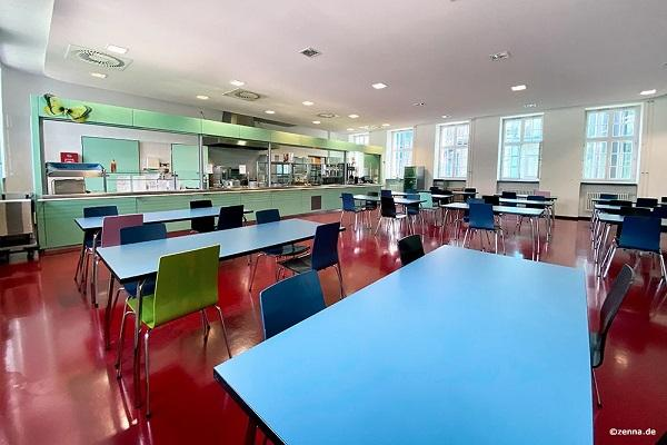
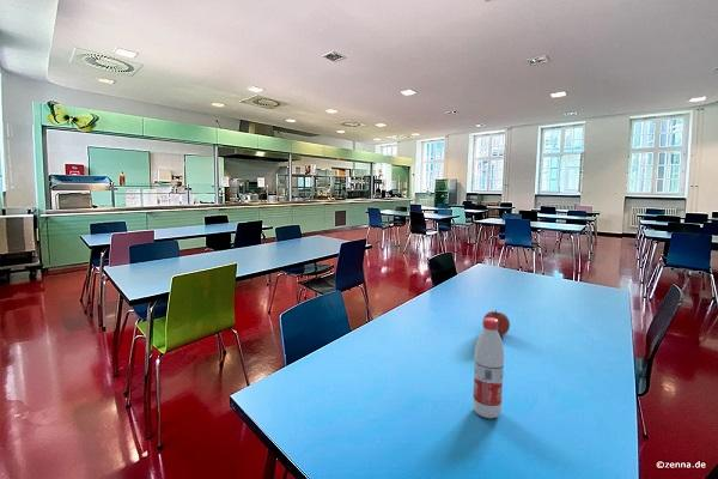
+ water bottle (488, 365)
+ fruit (498, 321)
